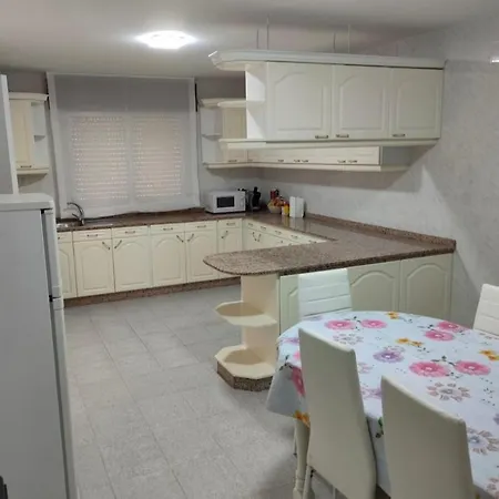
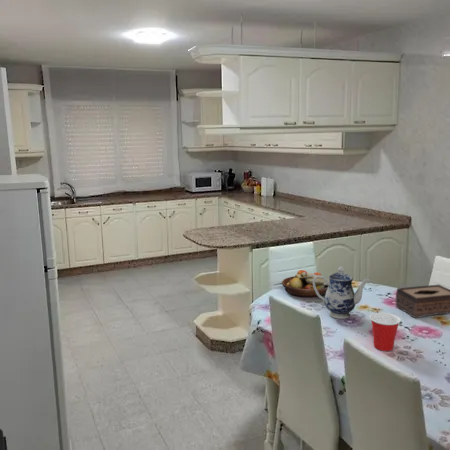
+ fruit bowl (307, 280)
+ cup (384, 332)
+ tissue box (427, 300)
+ teapot (340, 291)
